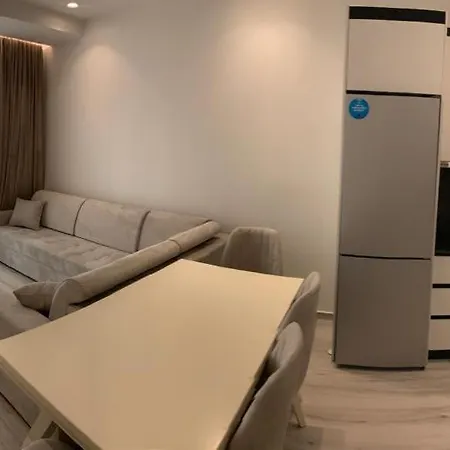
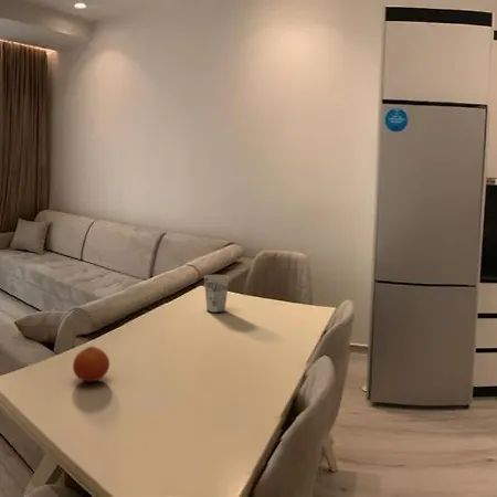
+ cup (215, 293)
+ fruit (91, 363)
